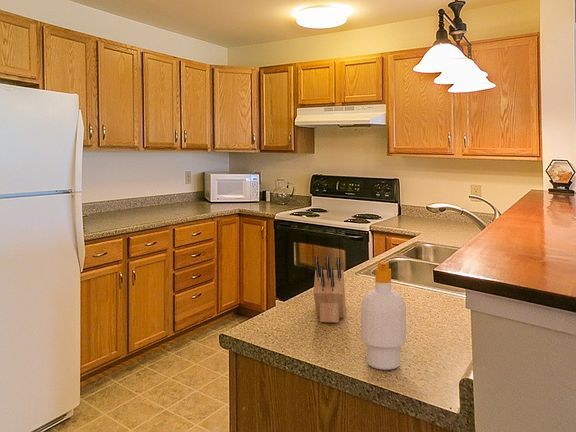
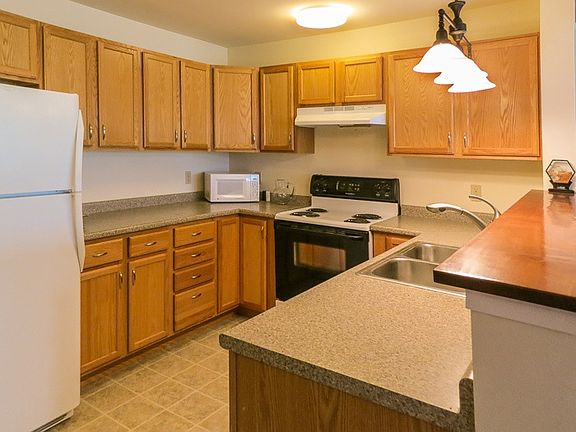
- soap bottle (383, 313)
- knife block (330, 284)
